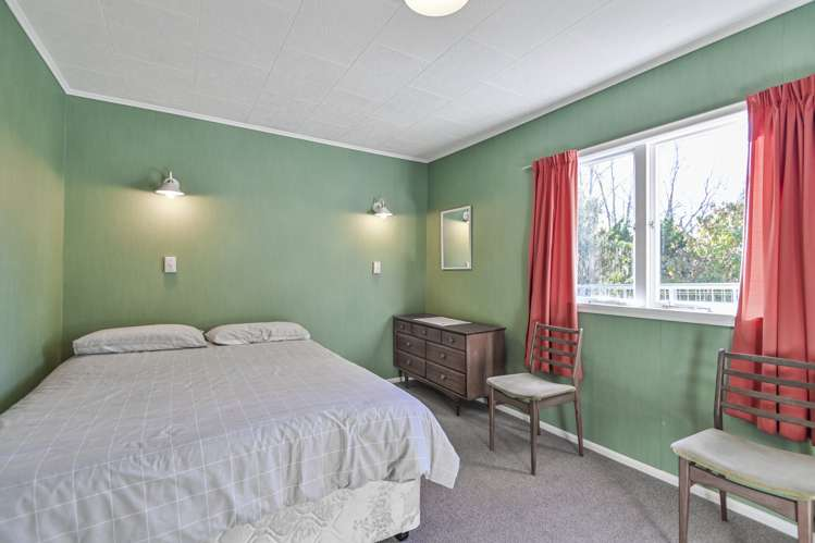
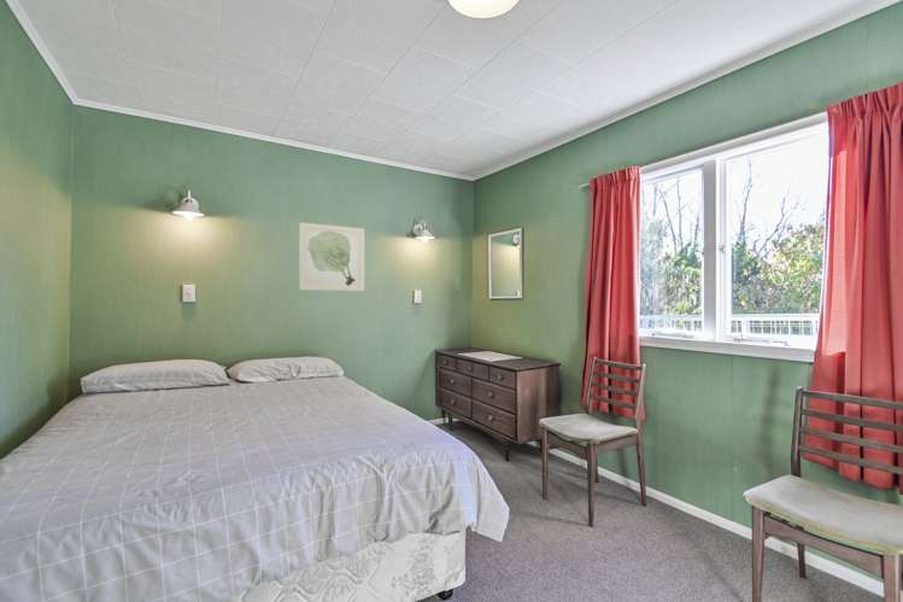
+ wall art (333, 258)
